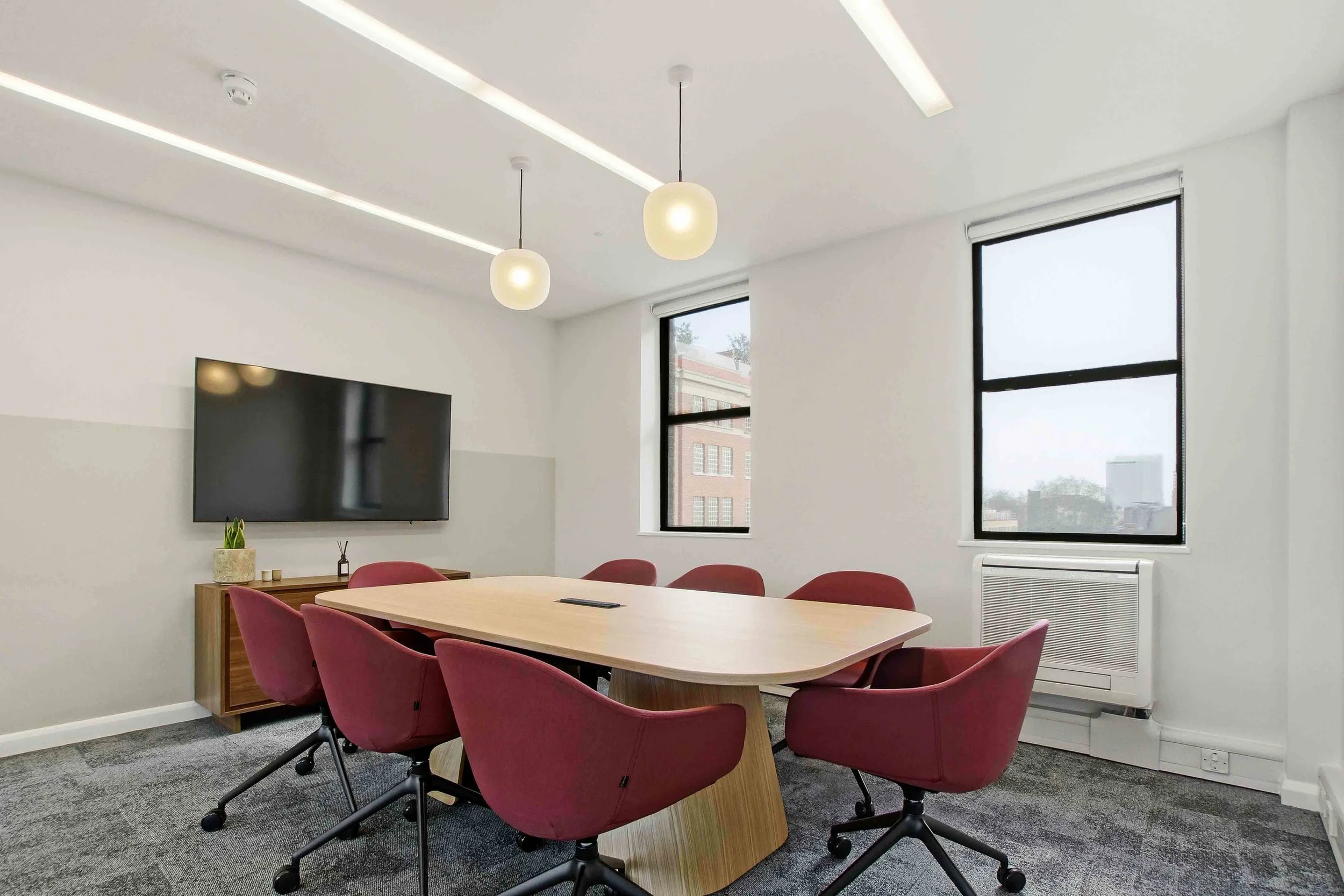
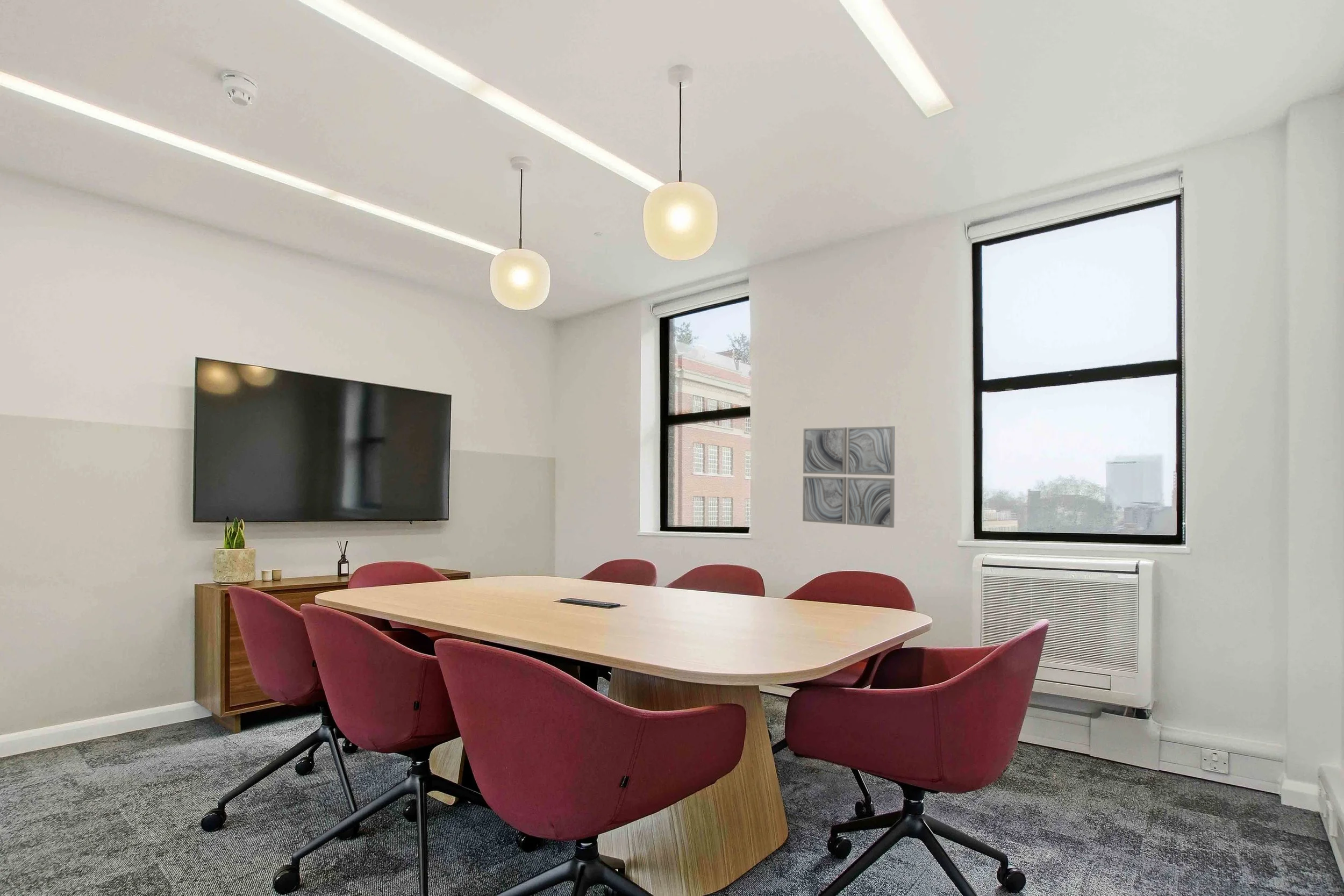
+ wall art (847, 474)
